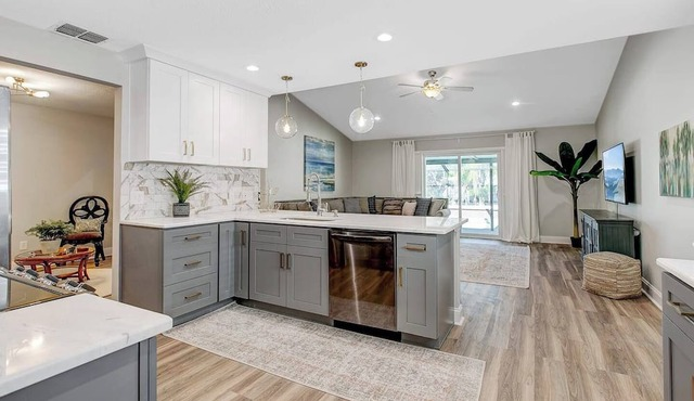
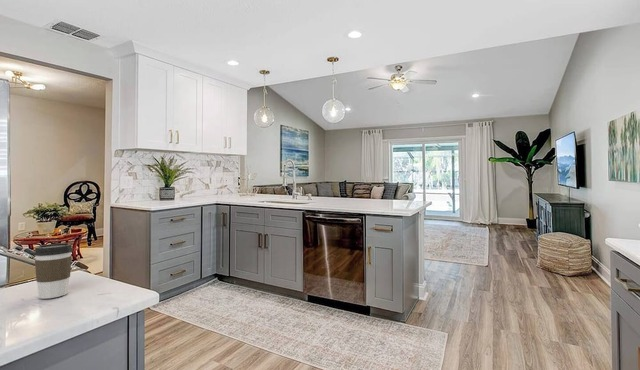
+ coffee cup (53, 270)
